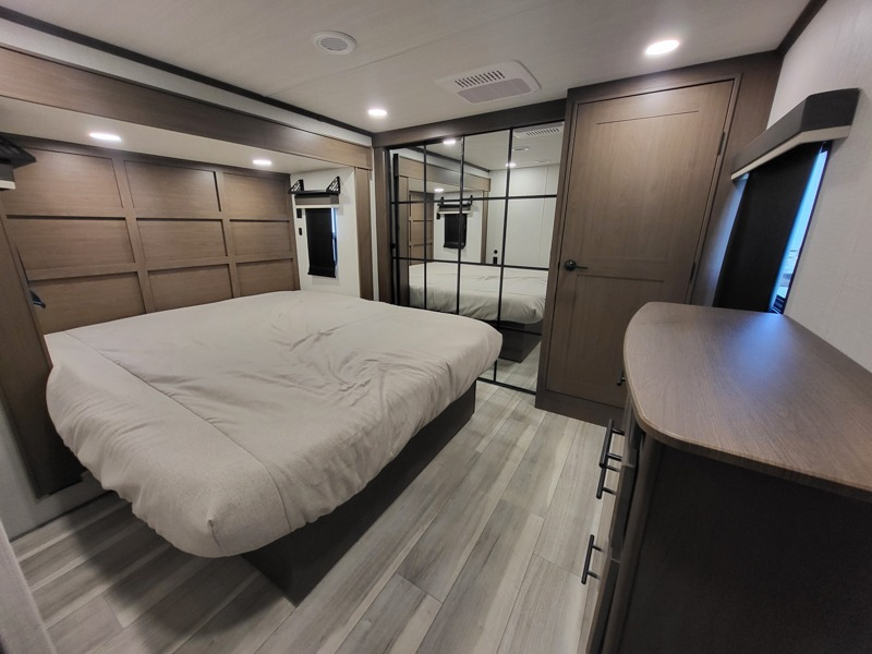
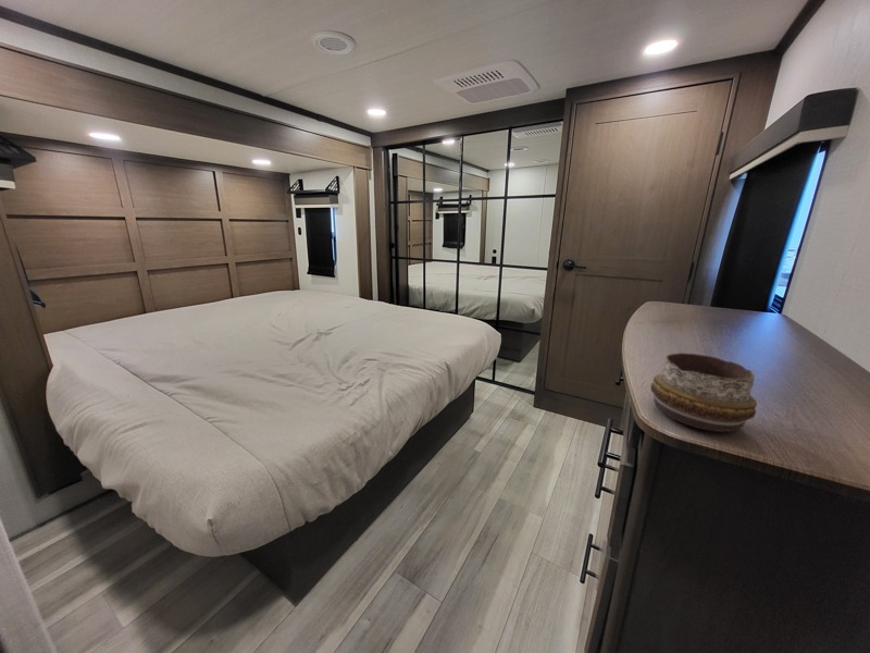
+ decorative bowl (700, 390)
